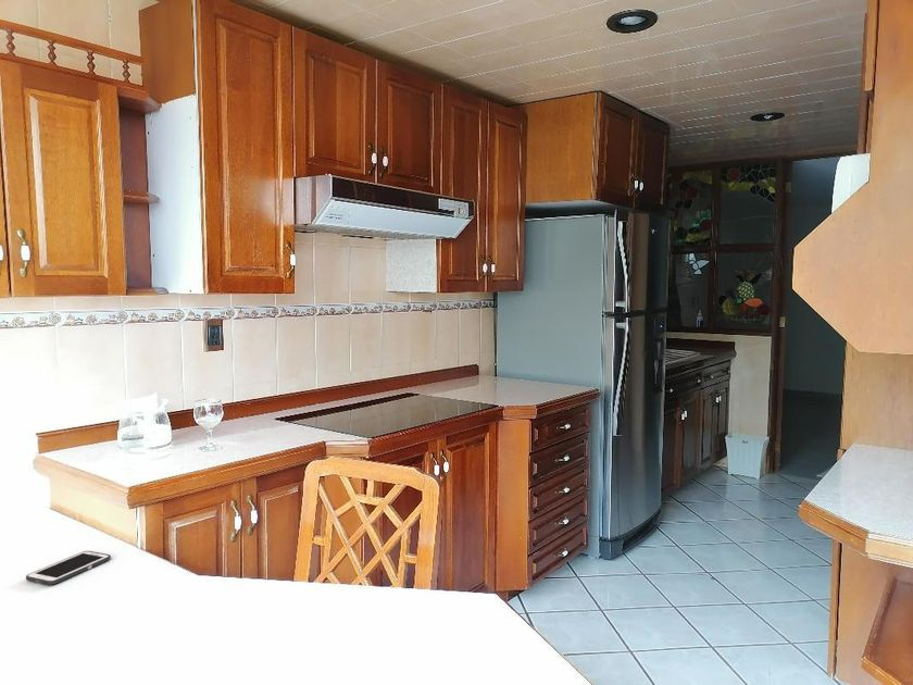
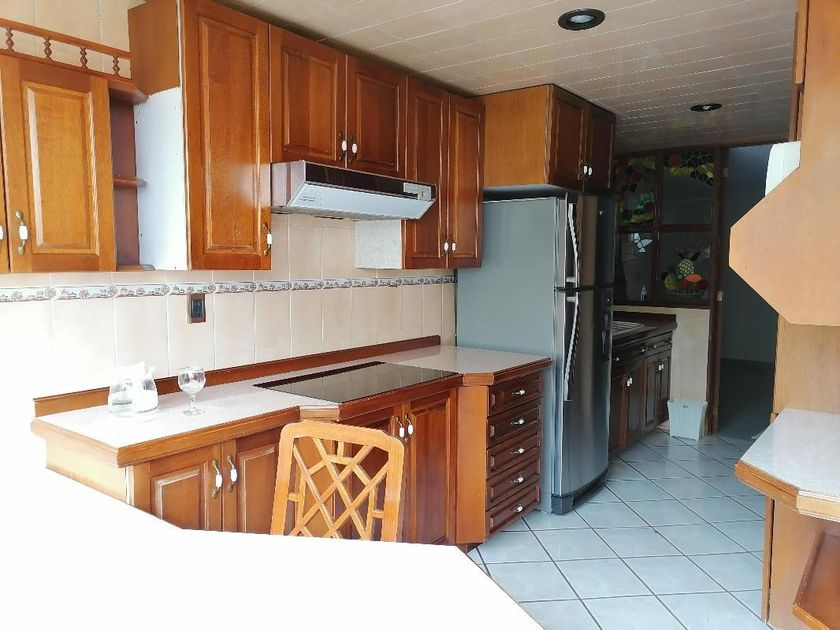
- cell phone (70, 566)
